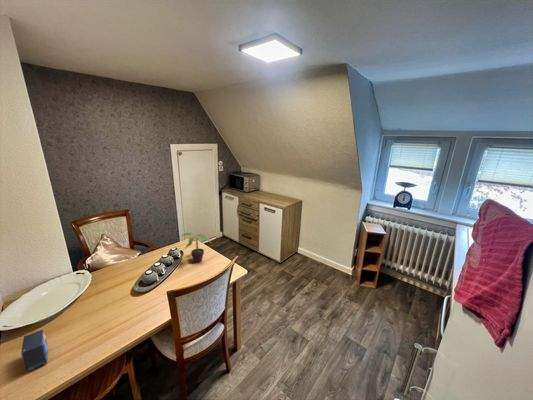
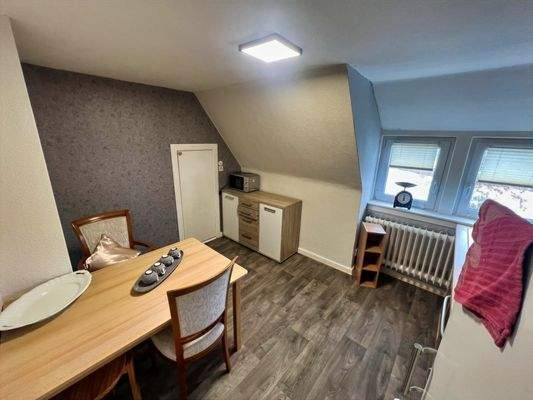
- small box (35, 349)
- potted plant (196, 247)
